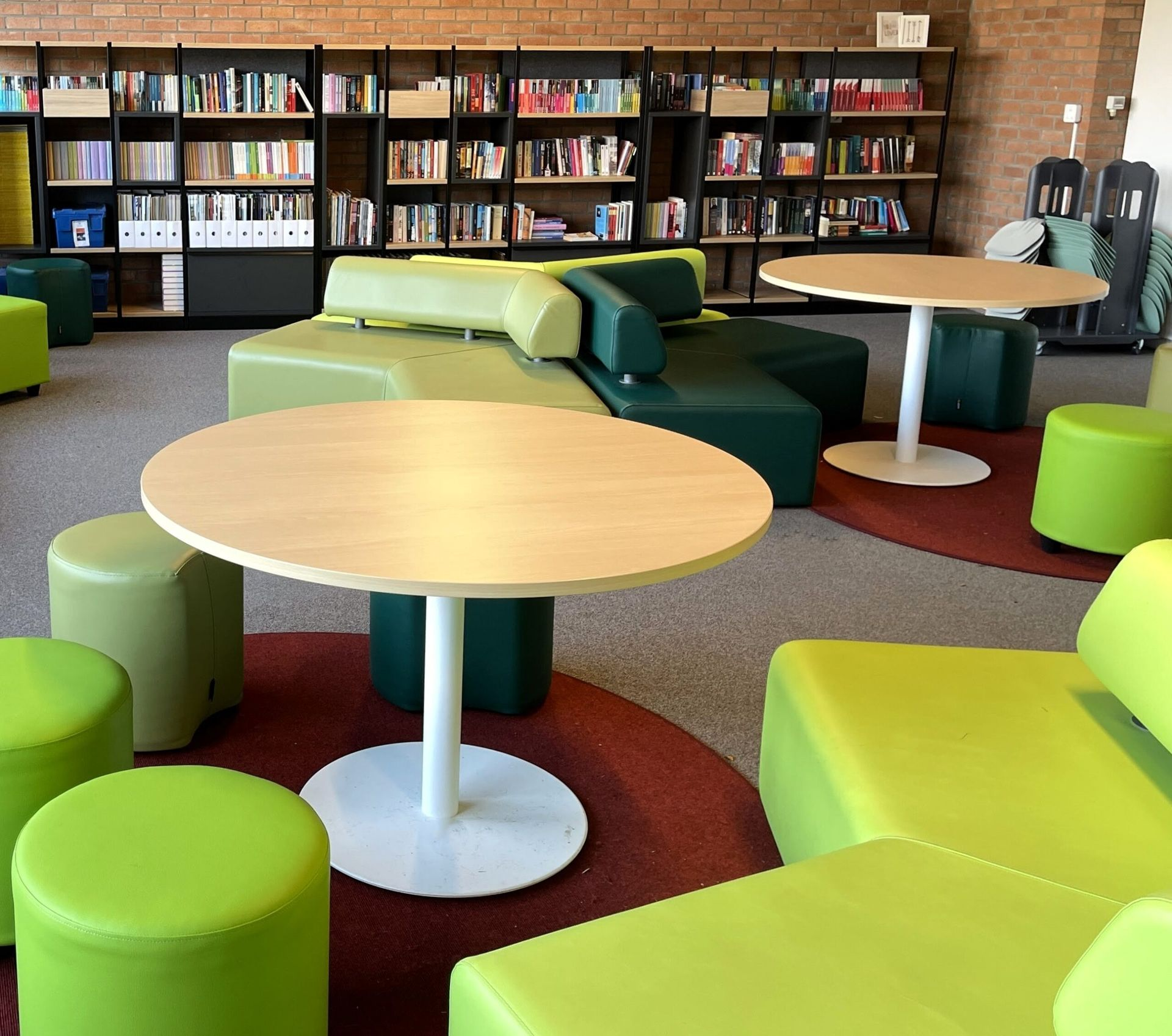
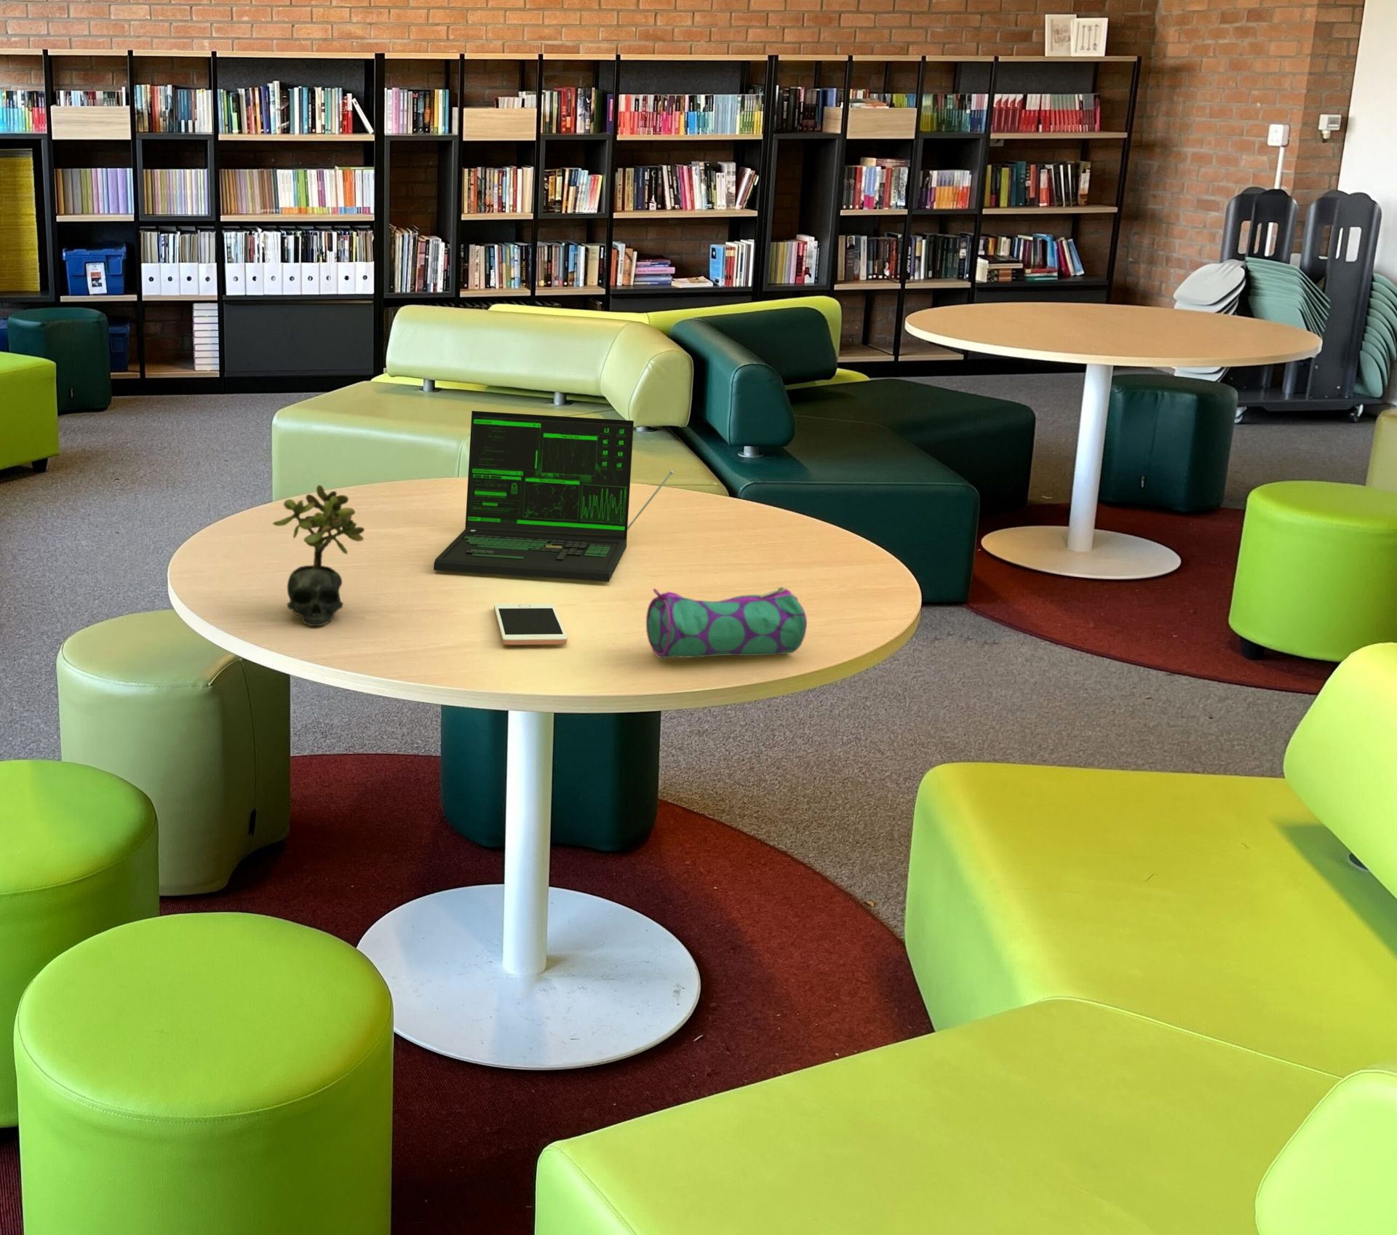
+ pencil case (726, 621)
+ succulent plant (317, 554)
+ cell phone (529, 623)
+ laptop (559, 494)
